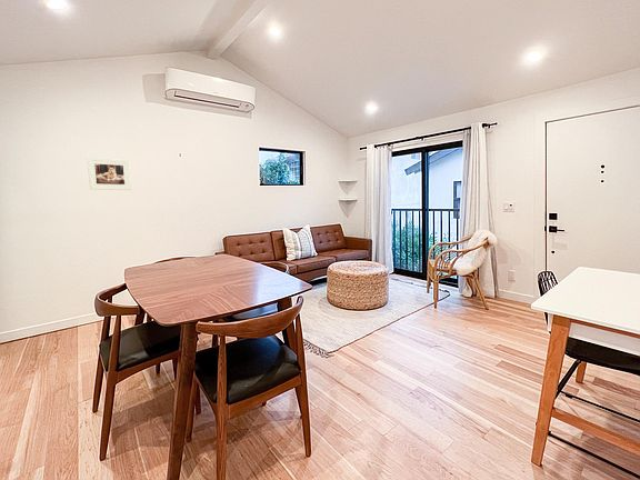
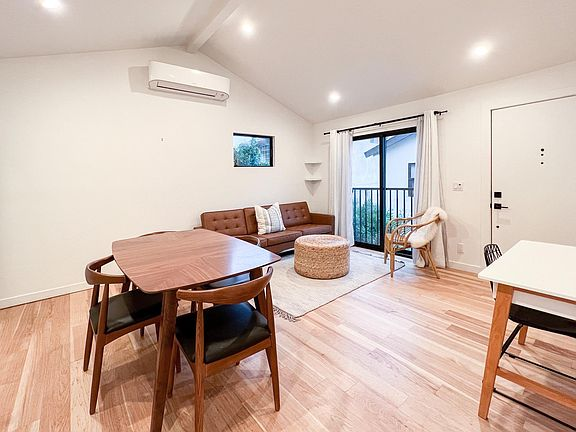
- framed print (110, 174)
